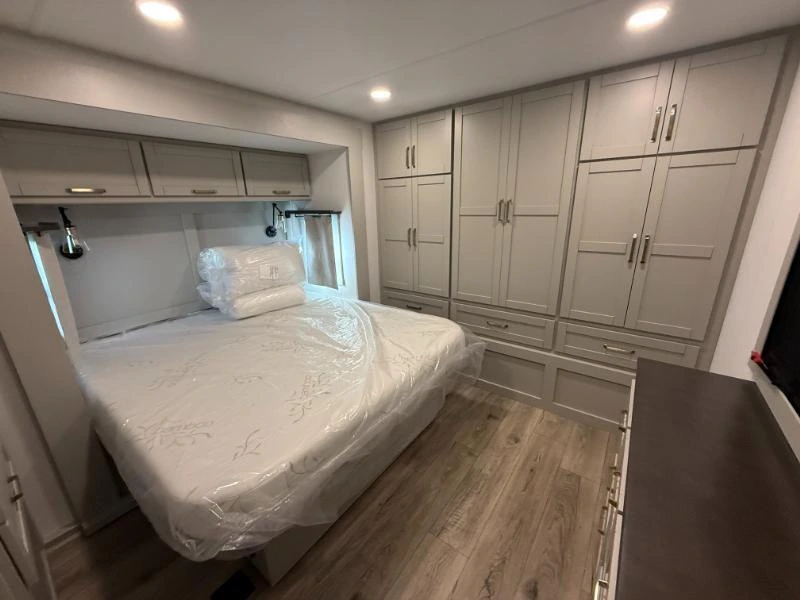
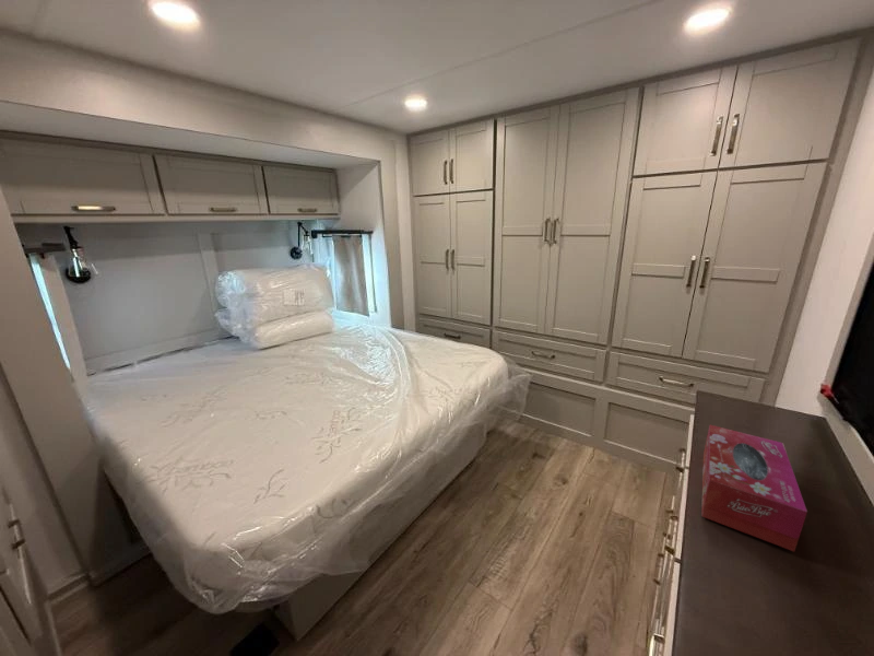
+ tissue box (744, 477)
